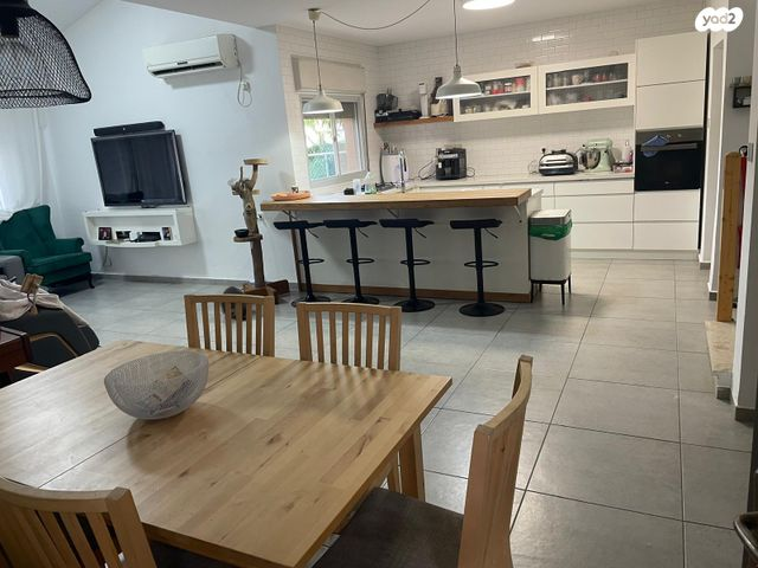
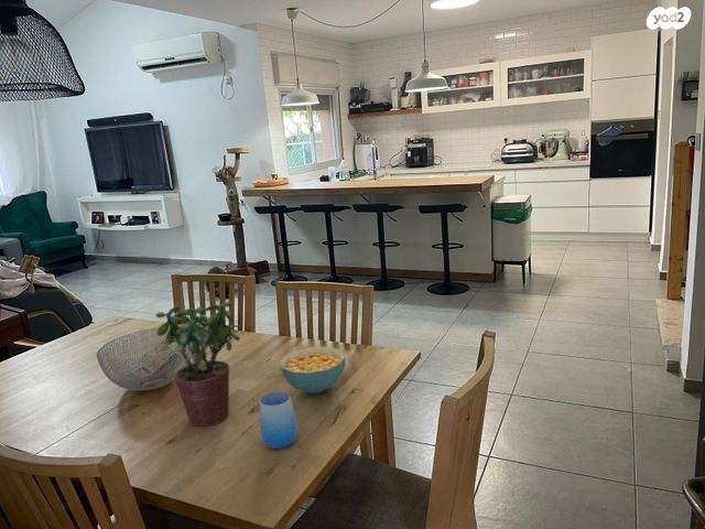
+ cup (278, 420)
+ potted plant (195, 360)
+ cereal bowl (314, 374)
